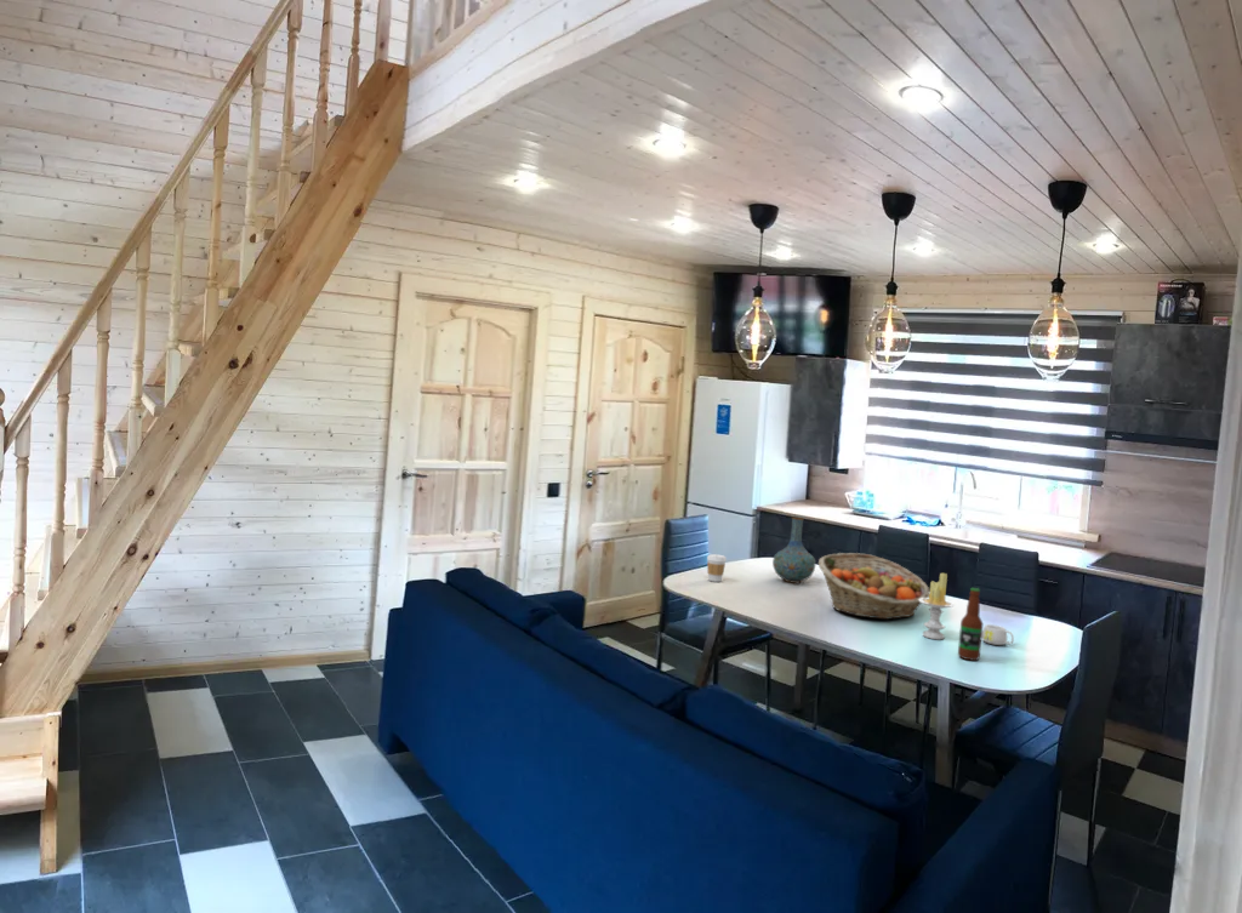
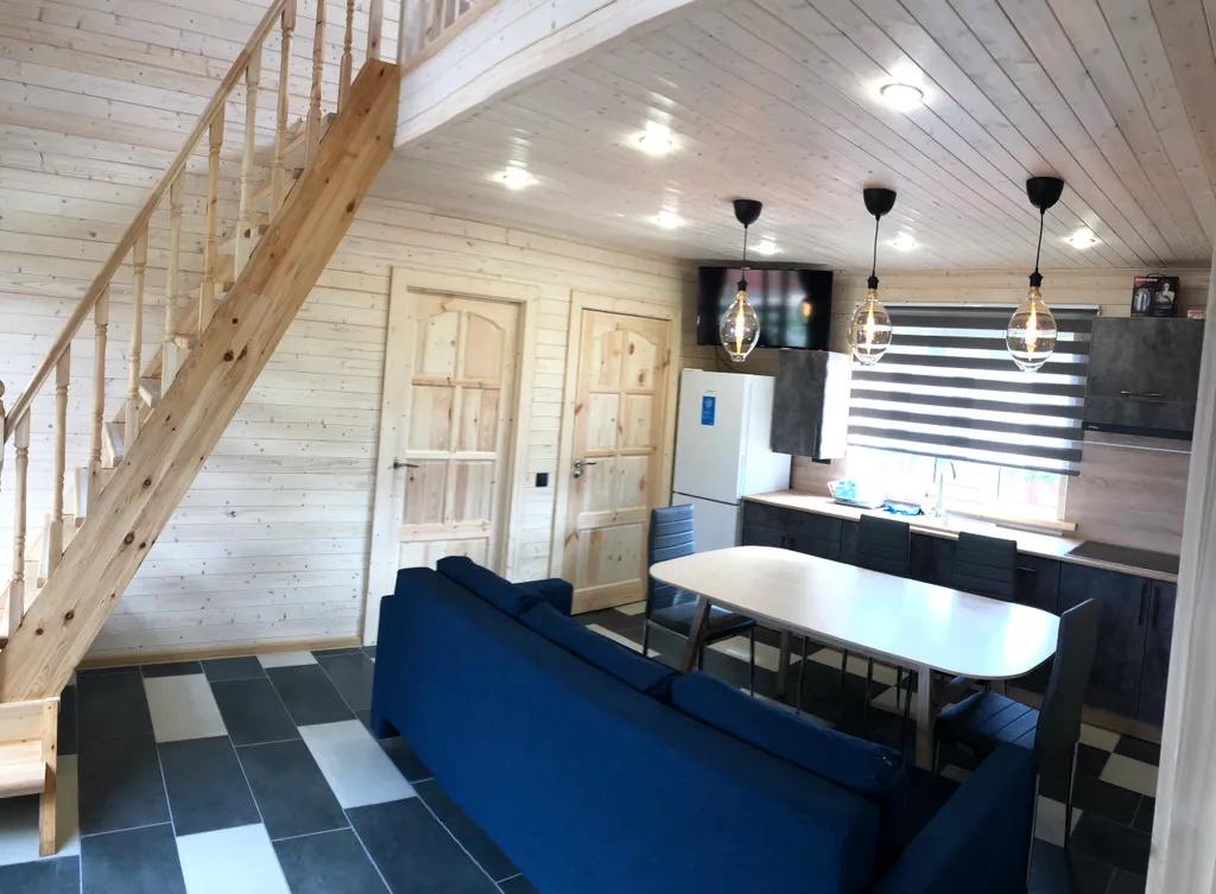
- candle (936, 604)
- coffee cup (716, 567)
- vase (794, 549)
- bottle (972, 622)
- fruit basket (872, 584)
- mug (998, 635)
